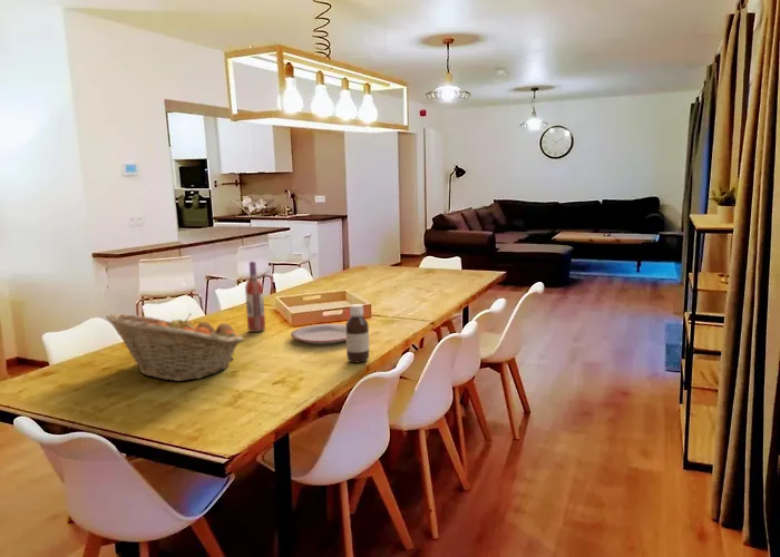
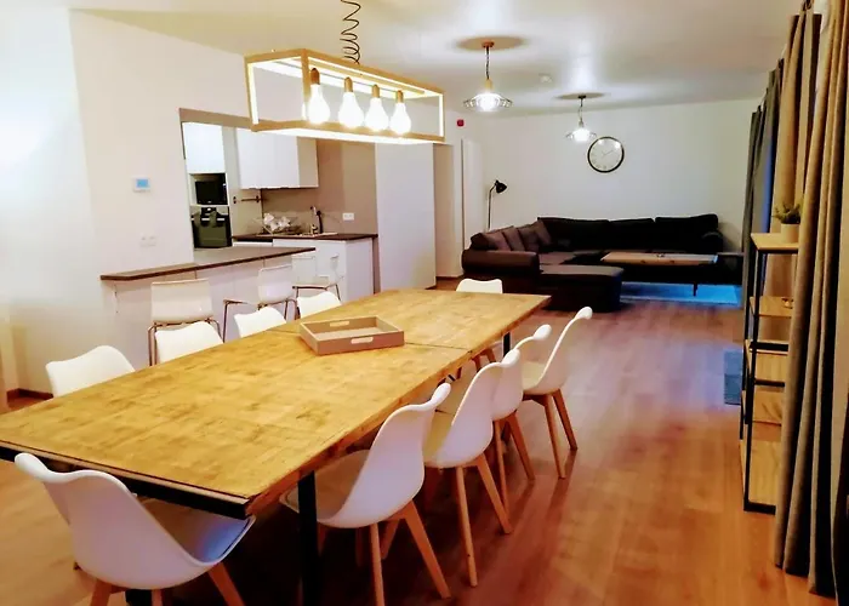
- plate (325, 334)
- bottle (357, 332)
- fruit basket (176, 339)
- wine bottle (254, 296)
